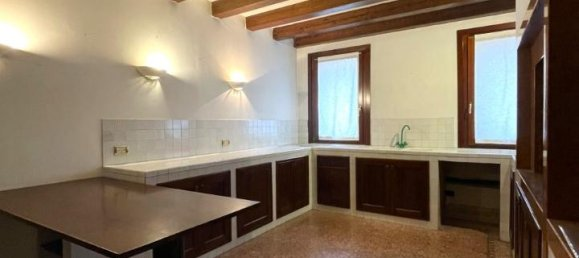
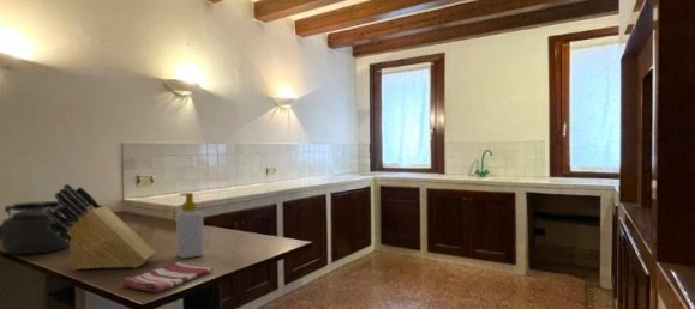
+ soap bottle (190, 224)
+ kettle (37, 225)
+ dish towel (169, 274)
+ knife block (101, 224)
